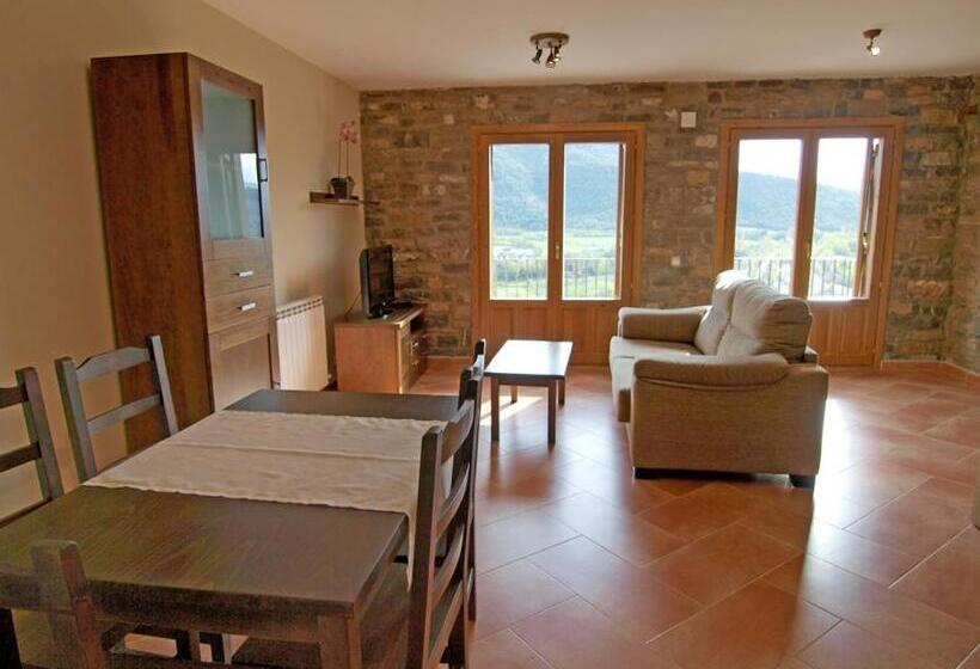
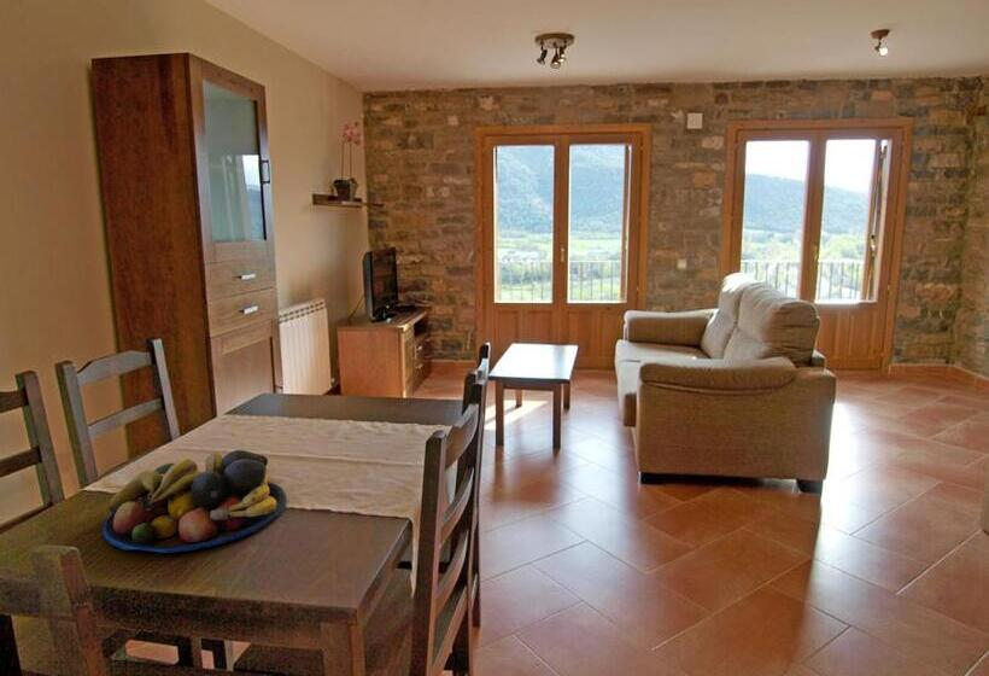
+ fruit bowl (195, 484)
